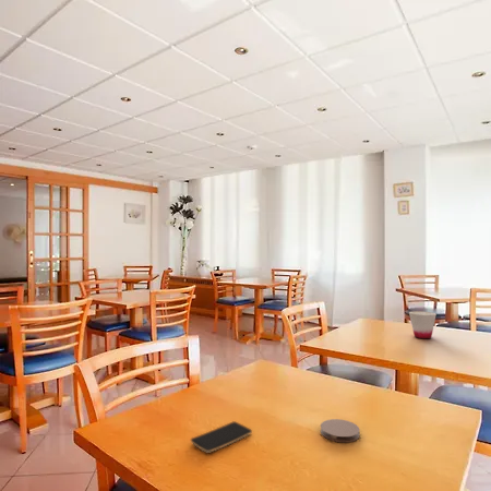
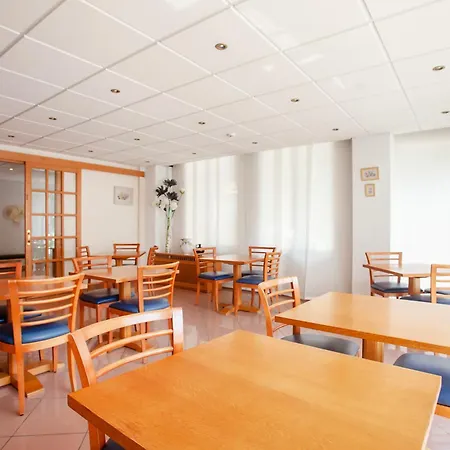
- smartphone (221, 436)
- cup (422, 324)
- coaster (339, 430)
